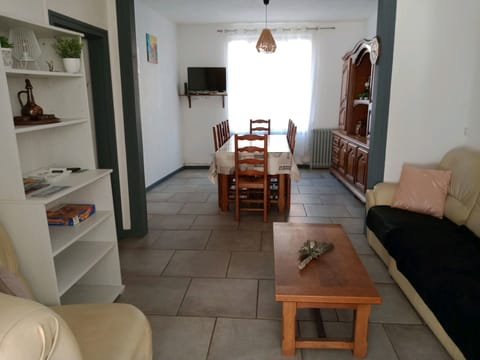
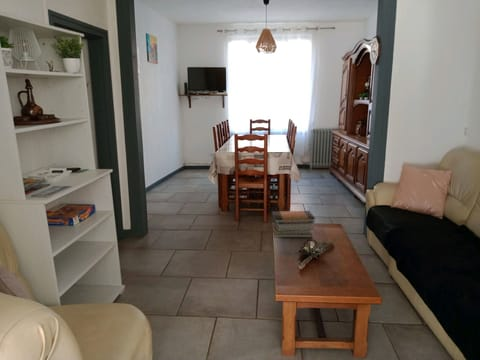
+ book stack (292, 224)
